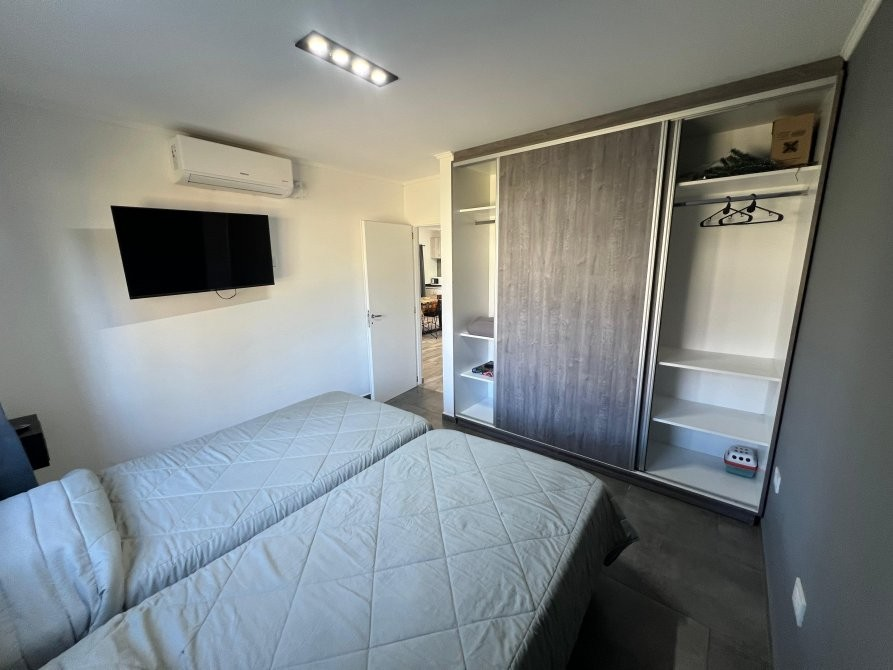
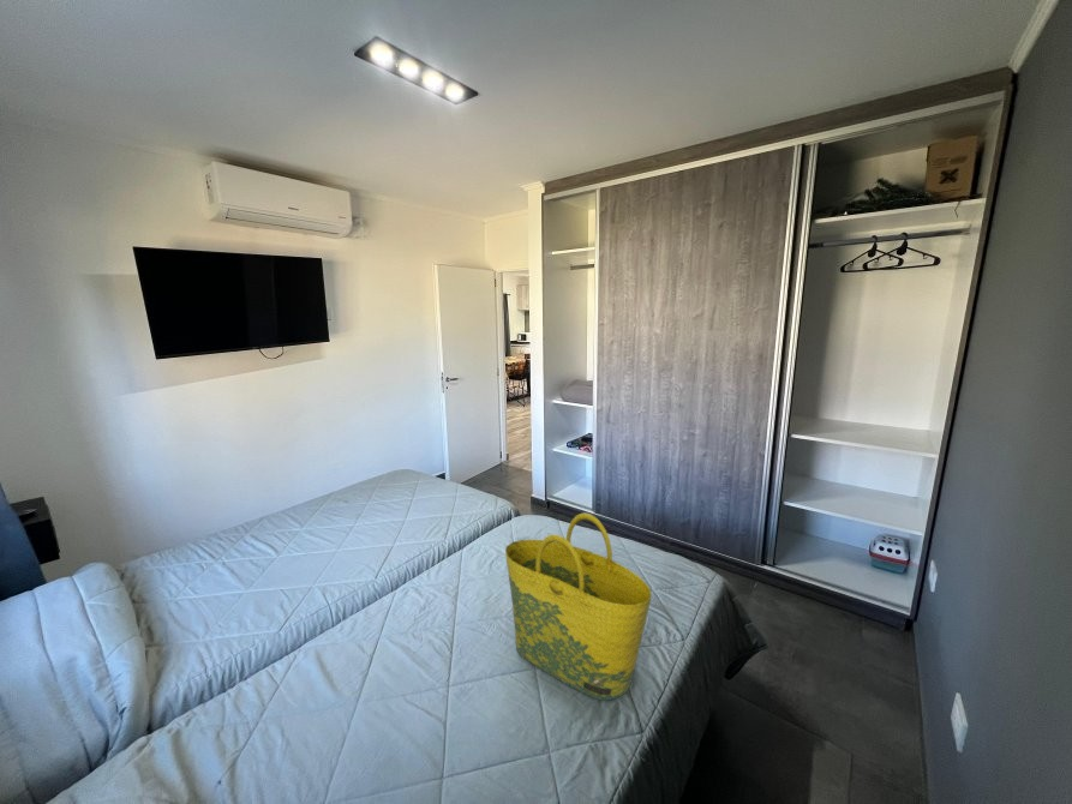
+ tote bag (573, 593)
